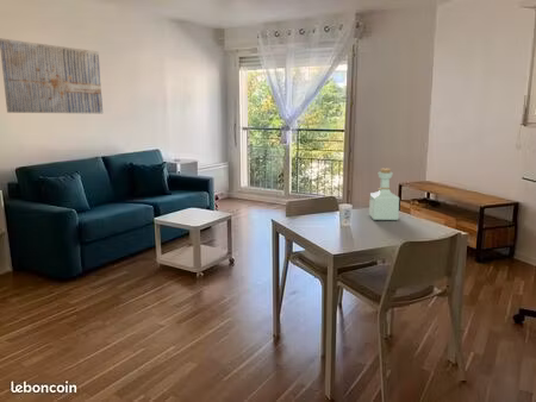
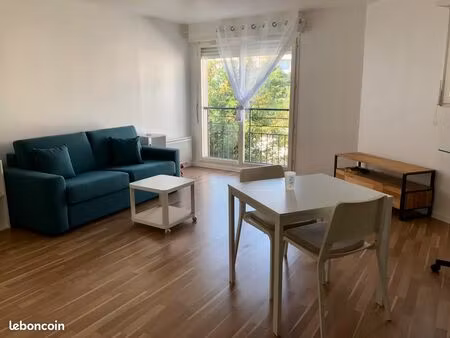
- bottle (384, 193)
- wall art (56, 80)
